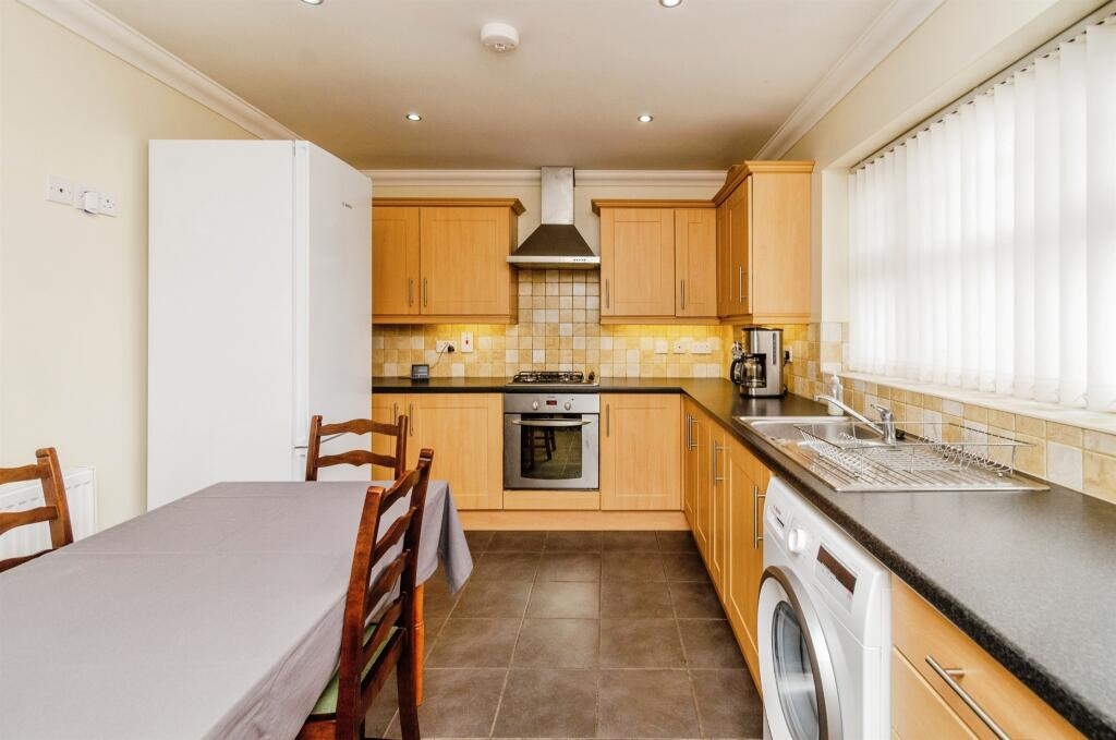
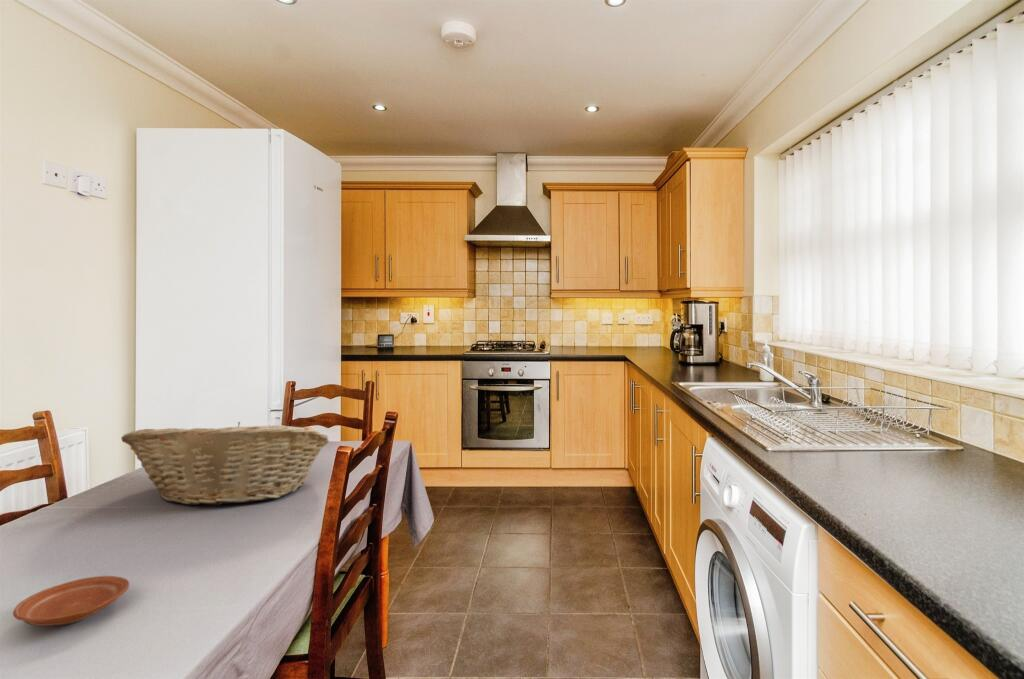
+ fruit basket (232, 454)
+ plate (74, 604)
